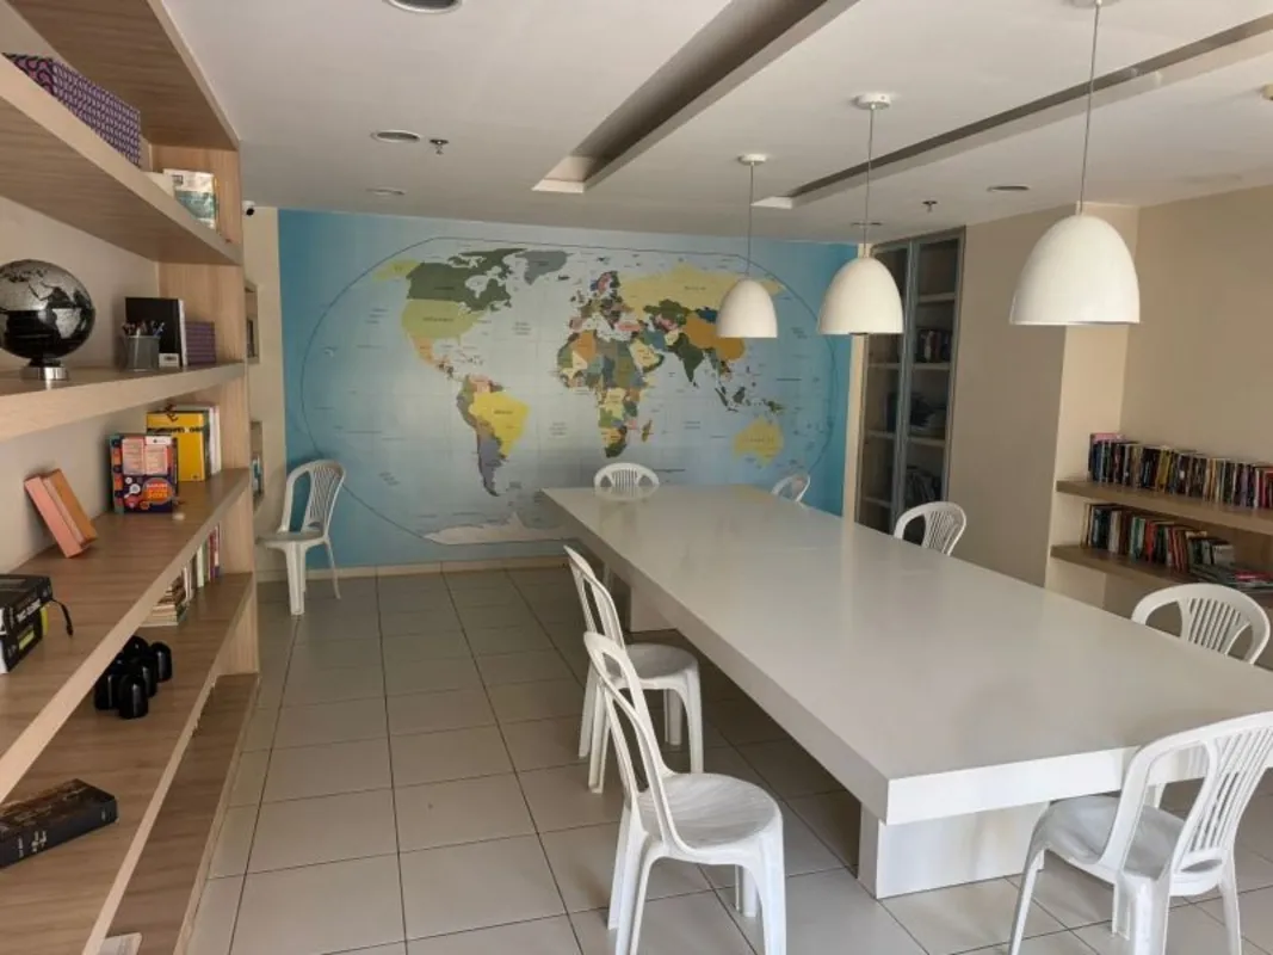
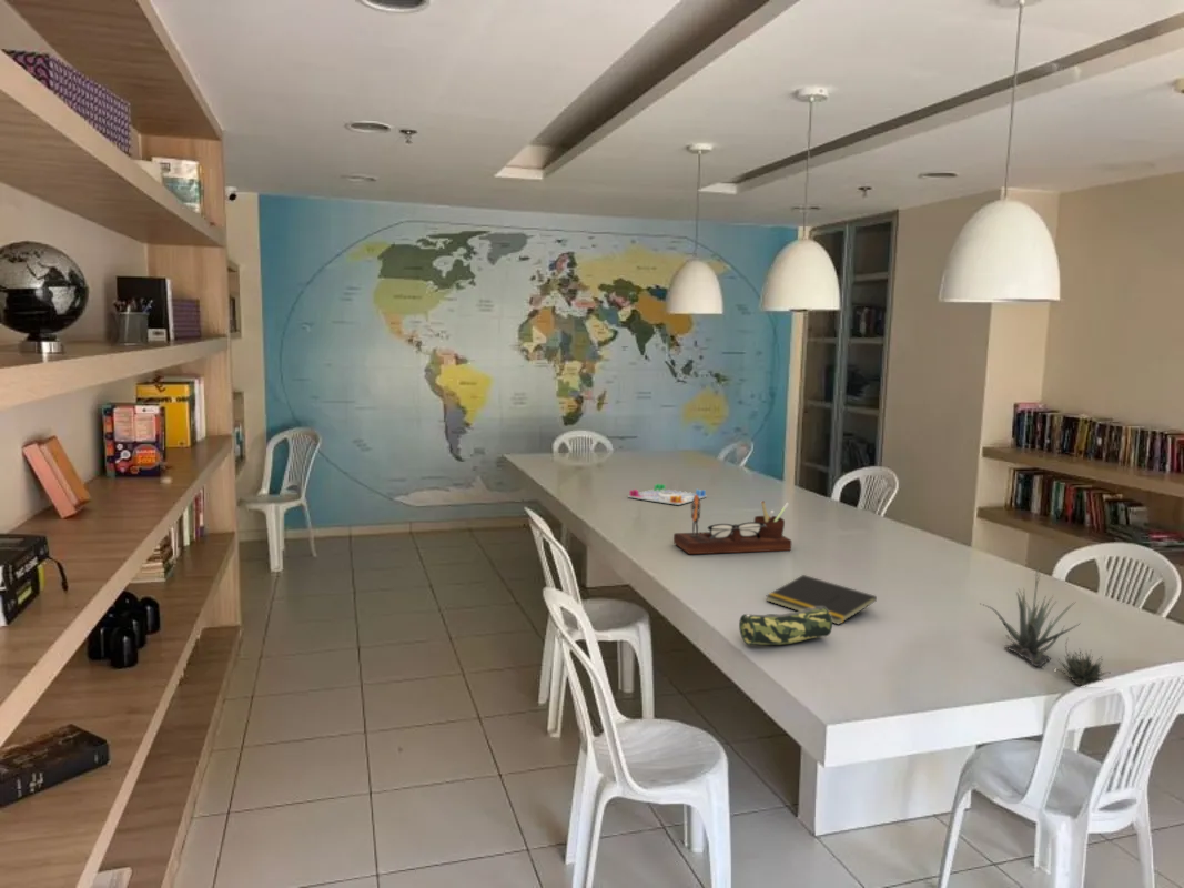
+ desk organizer (739, 524)
+ pencil case (783, 626)
+ succulent plant (1051, 619)
+ board game (667, 493)
+ notepad (820, 598)
